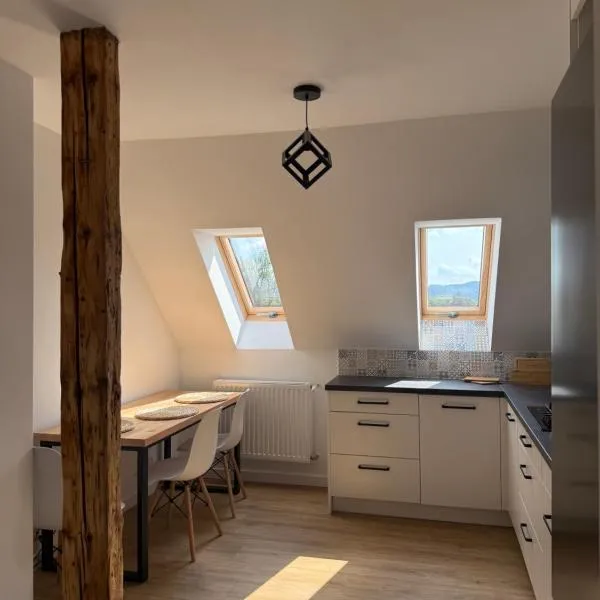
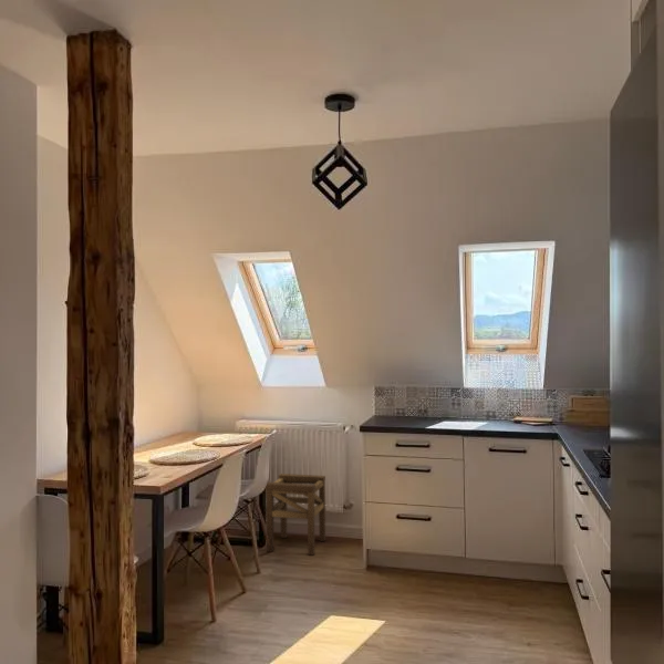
+ stool (295, 512)
